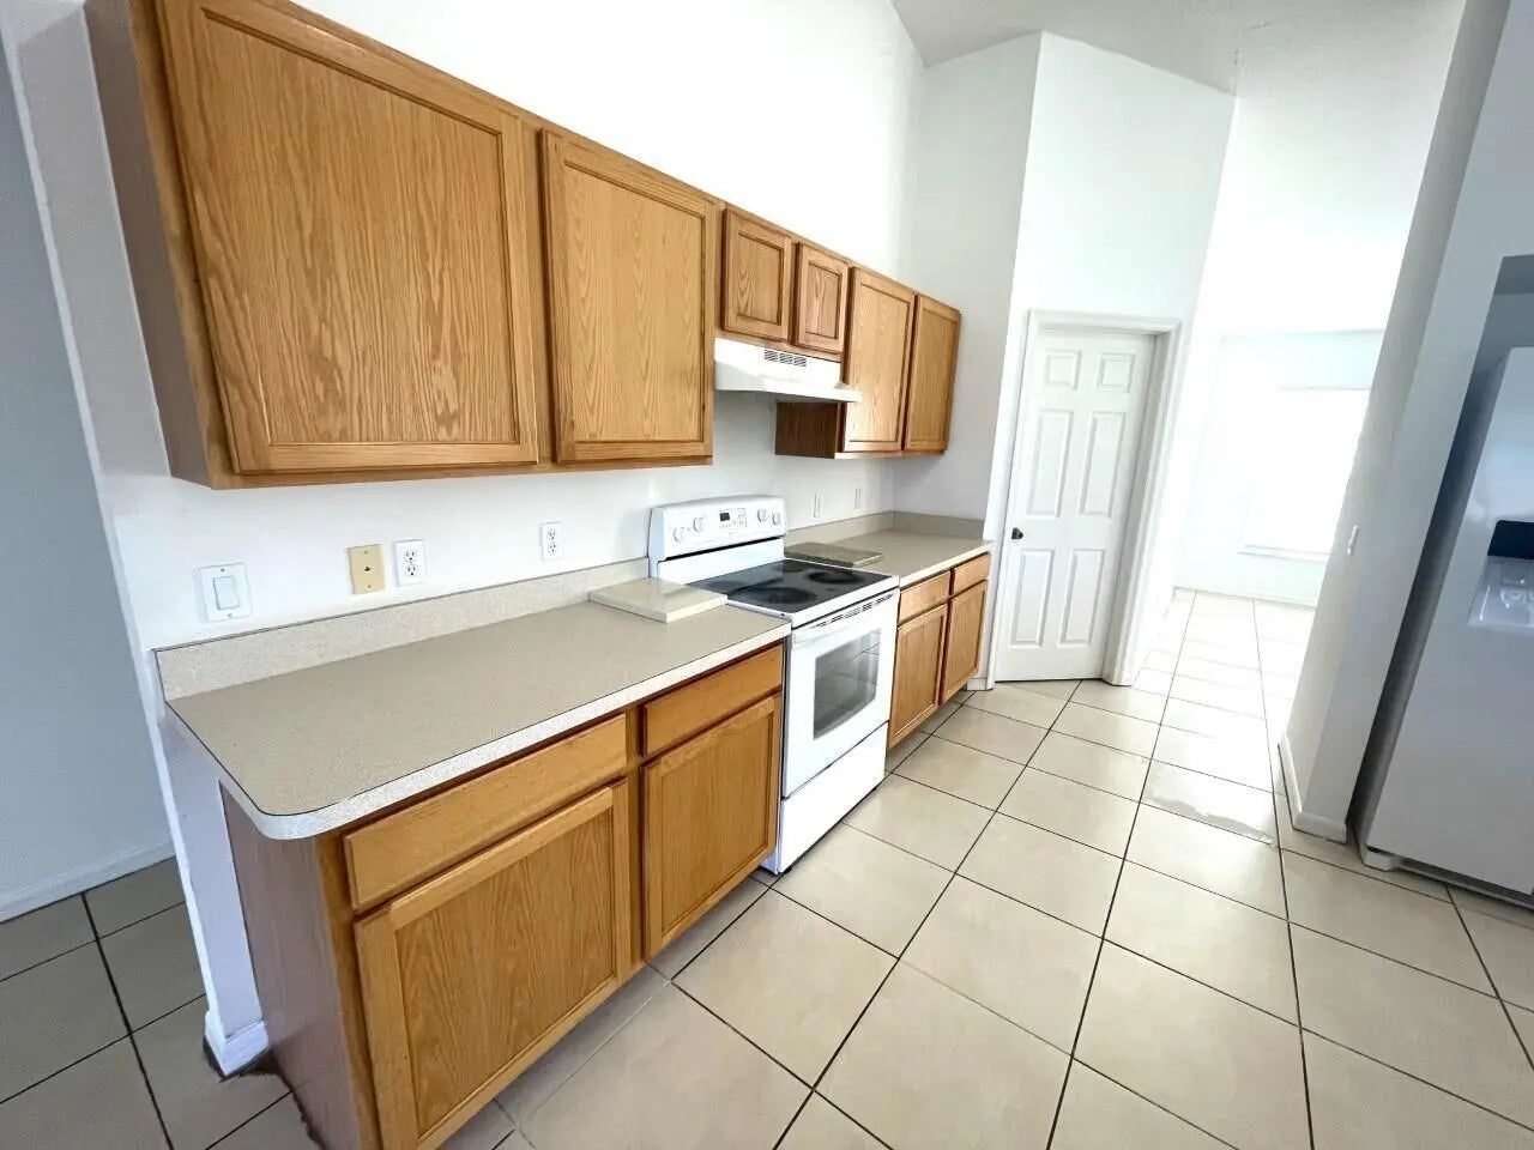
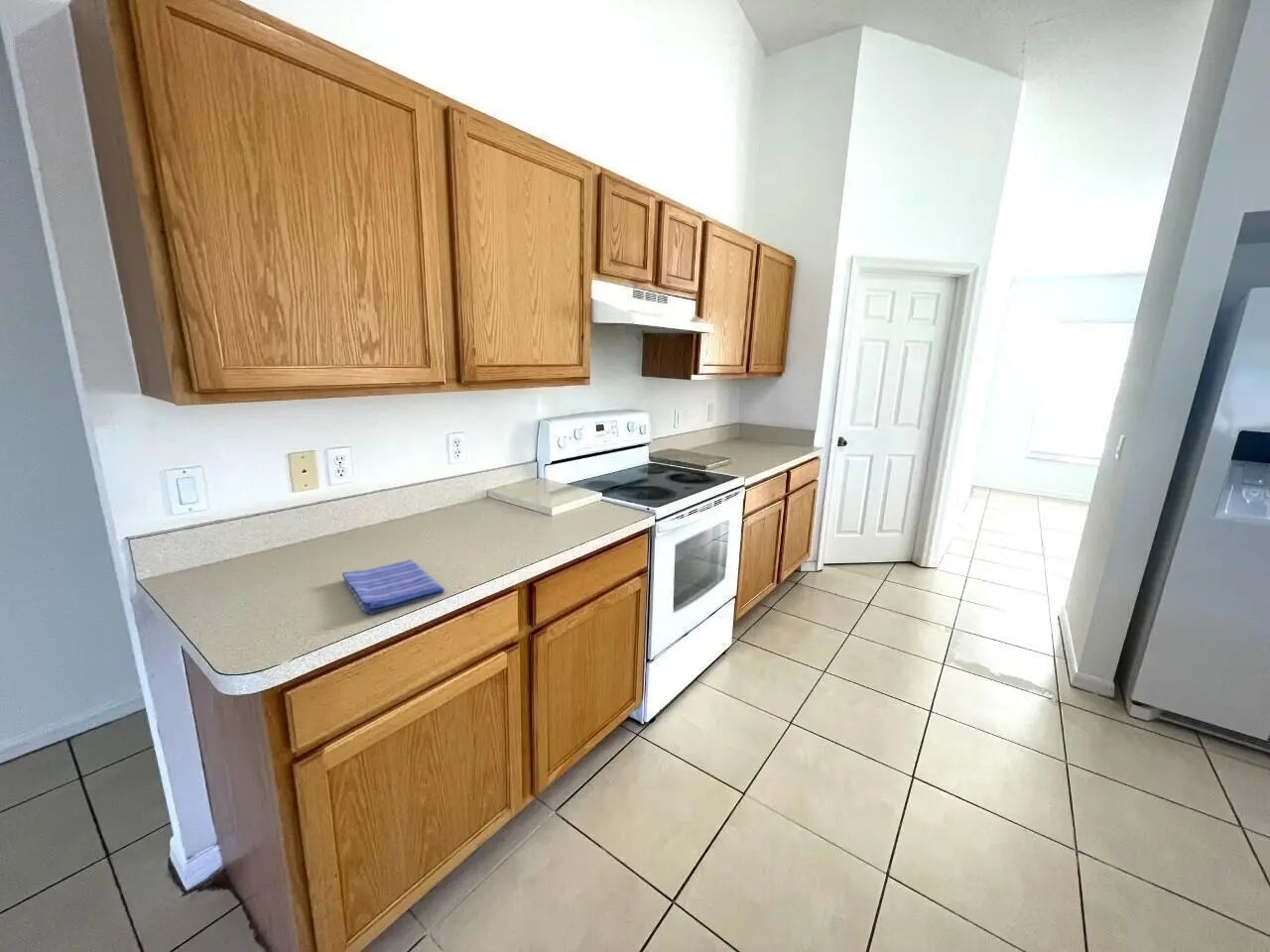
+ dish towel (392, 582)
